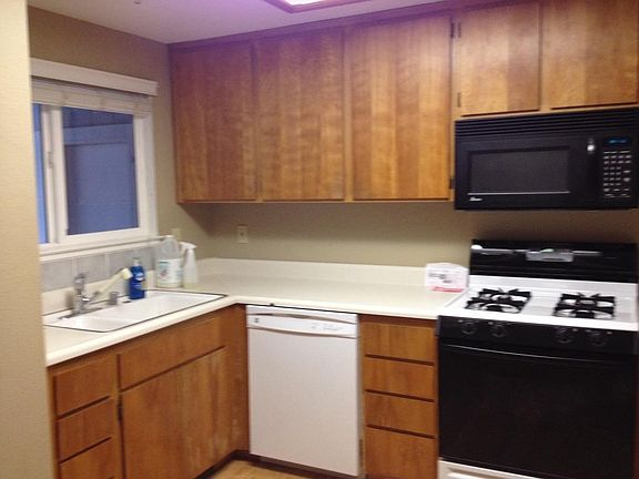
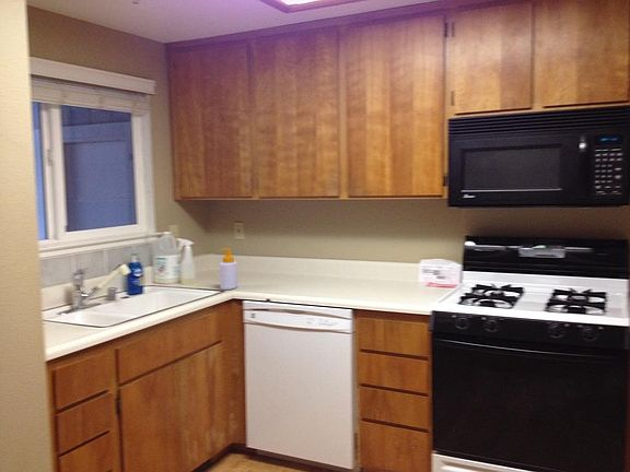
+ soap bottle (229, 268)
